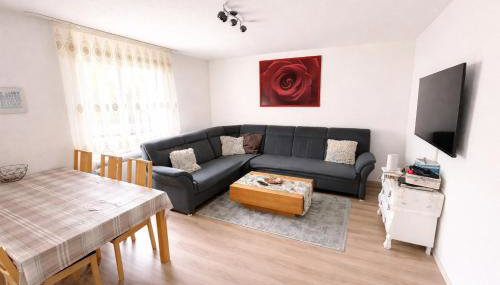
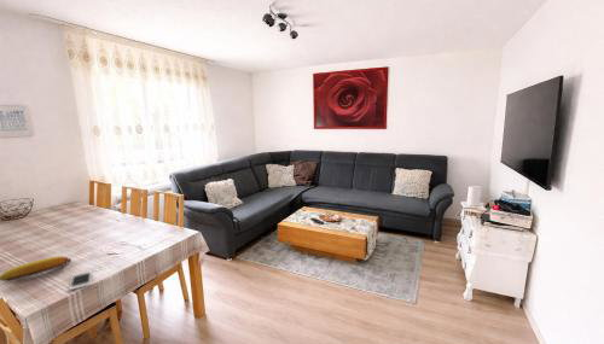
+ cell phone (81, 279)
+ fruit (37, 264)
